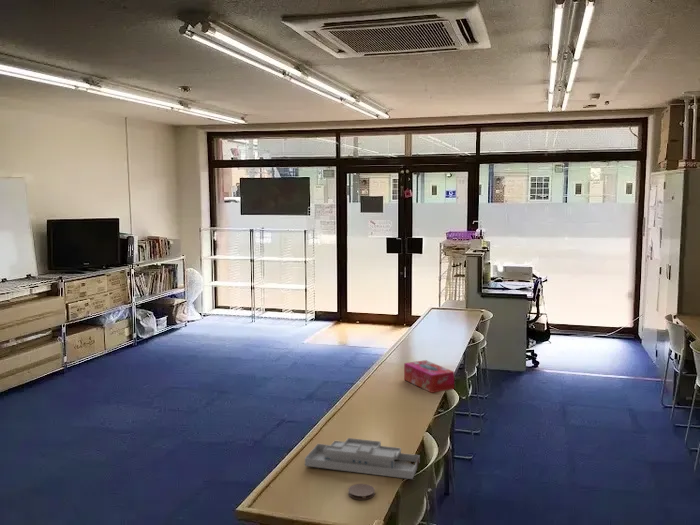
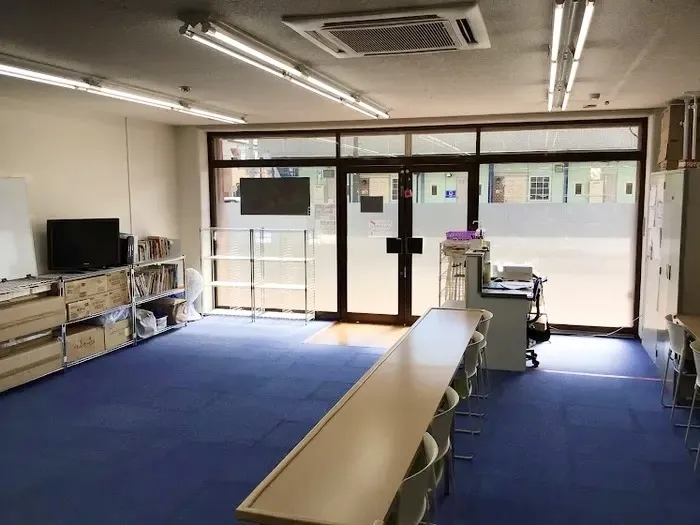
- tissue box (428, 375)
- desk organizer (362, 454)
- coaster (361, 491)
